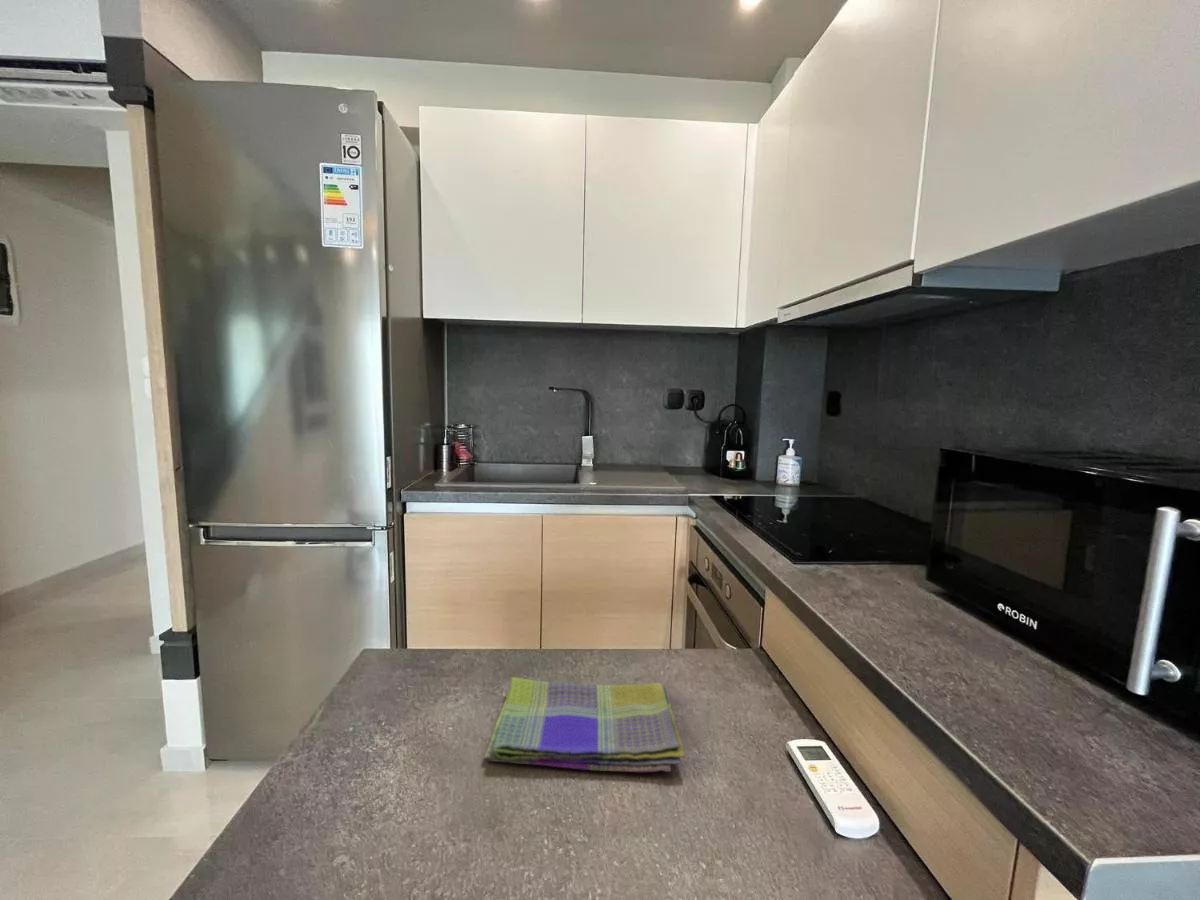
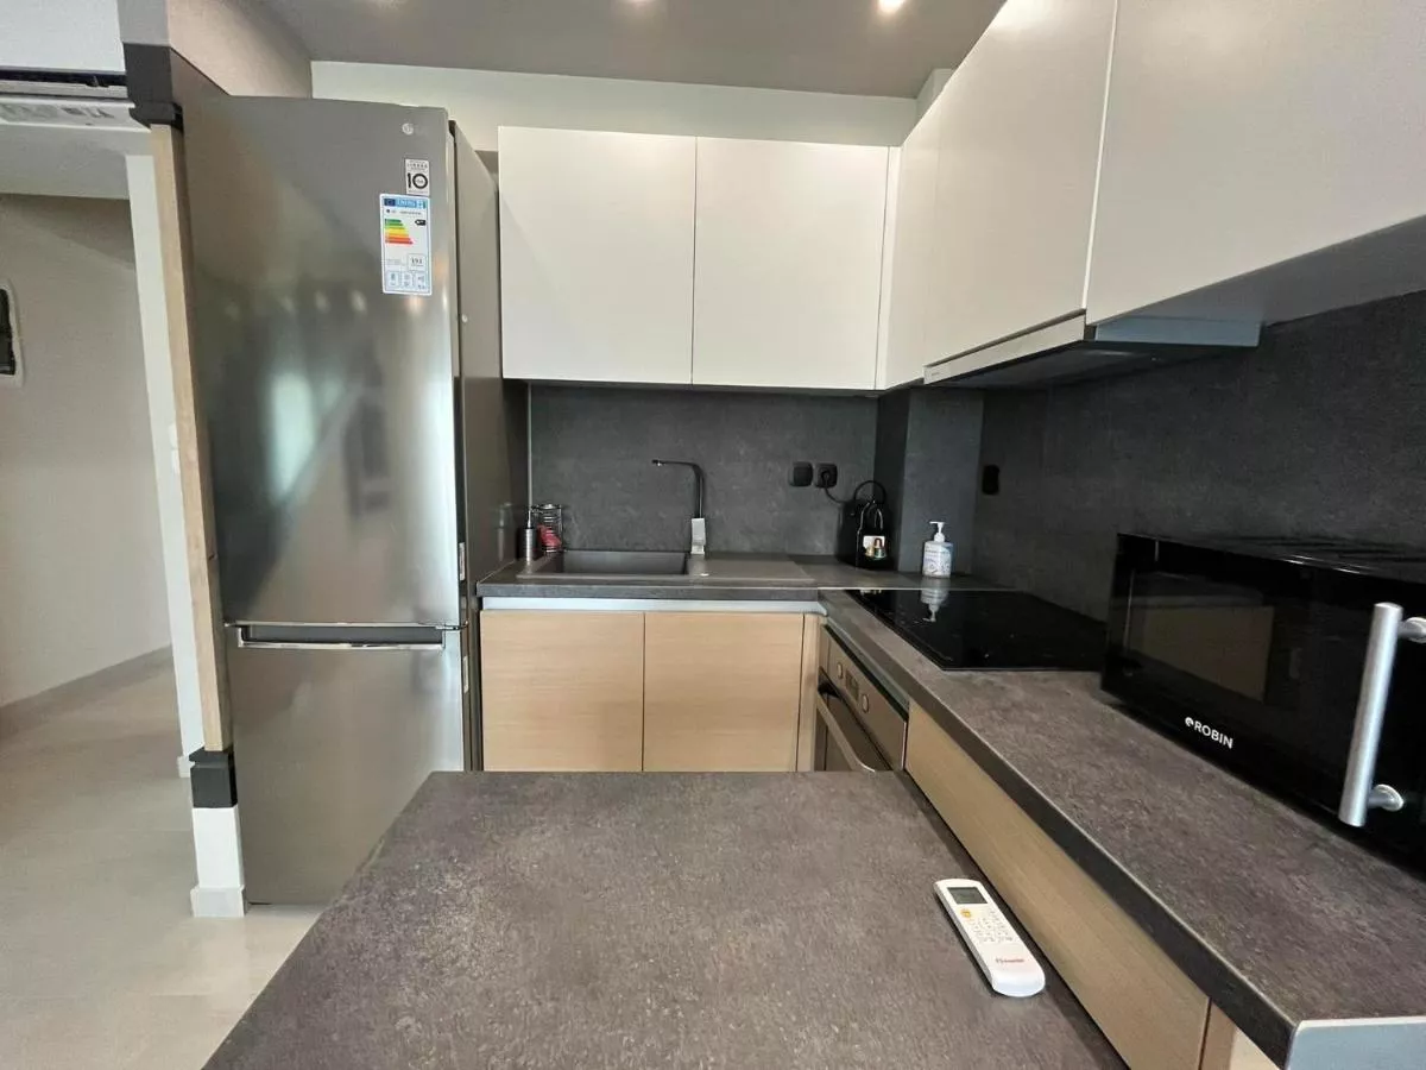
- dish towel (587, 717)
